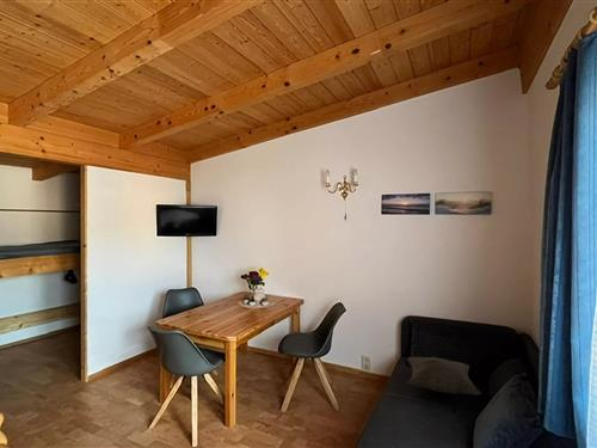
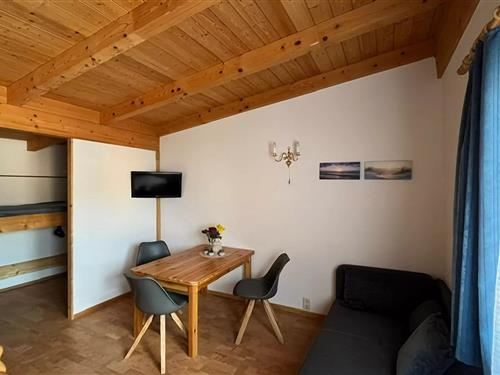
- decorative pillow (439, 374)
